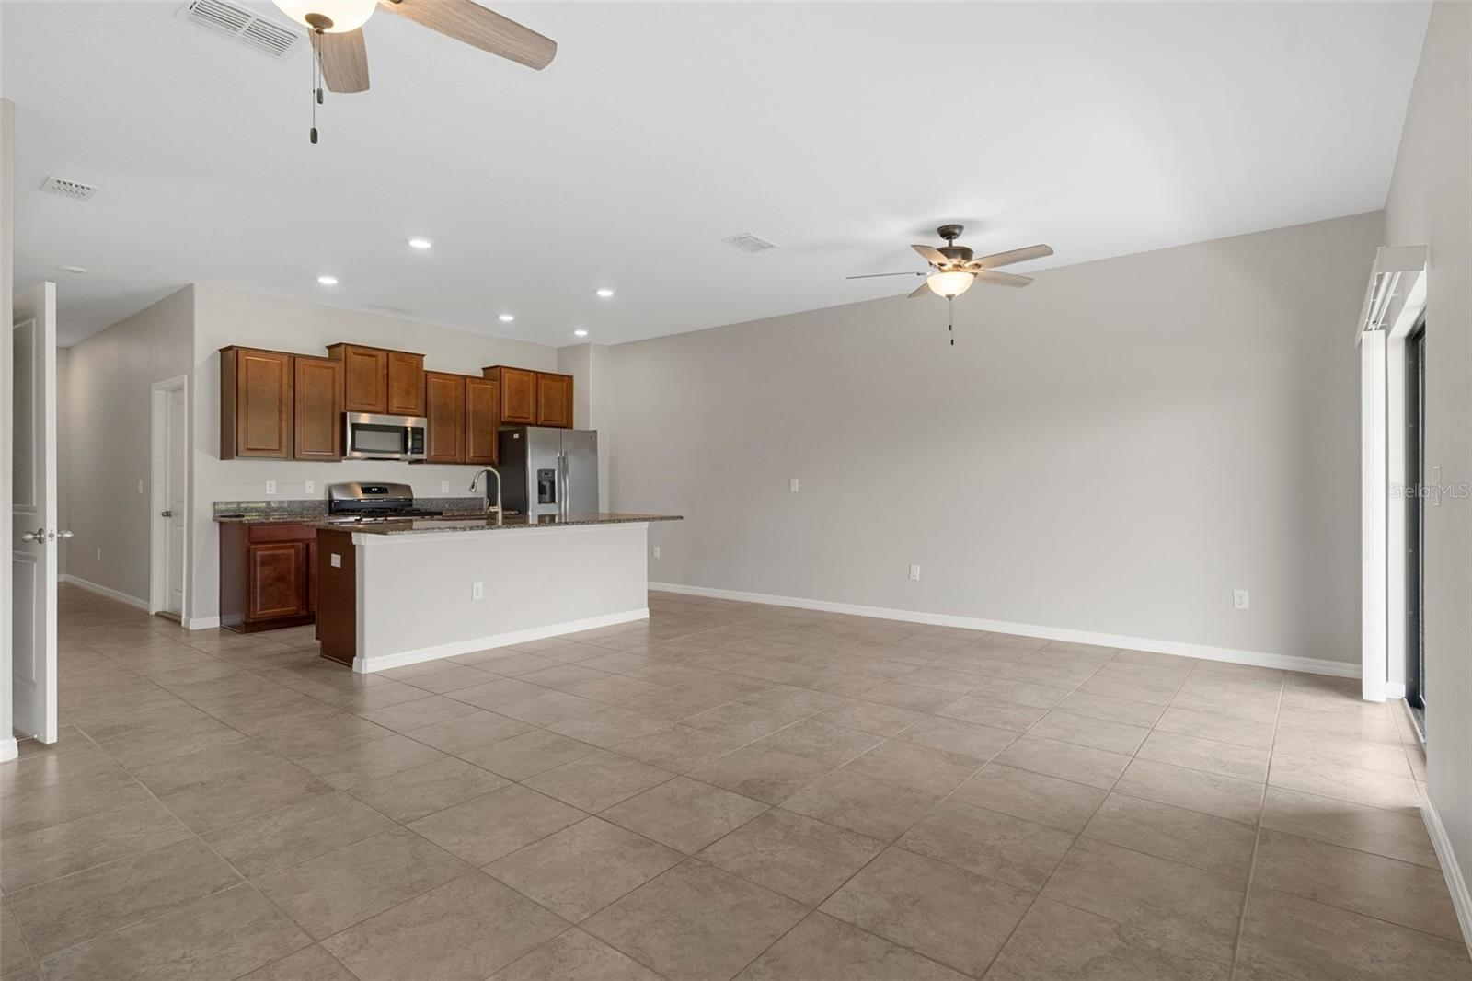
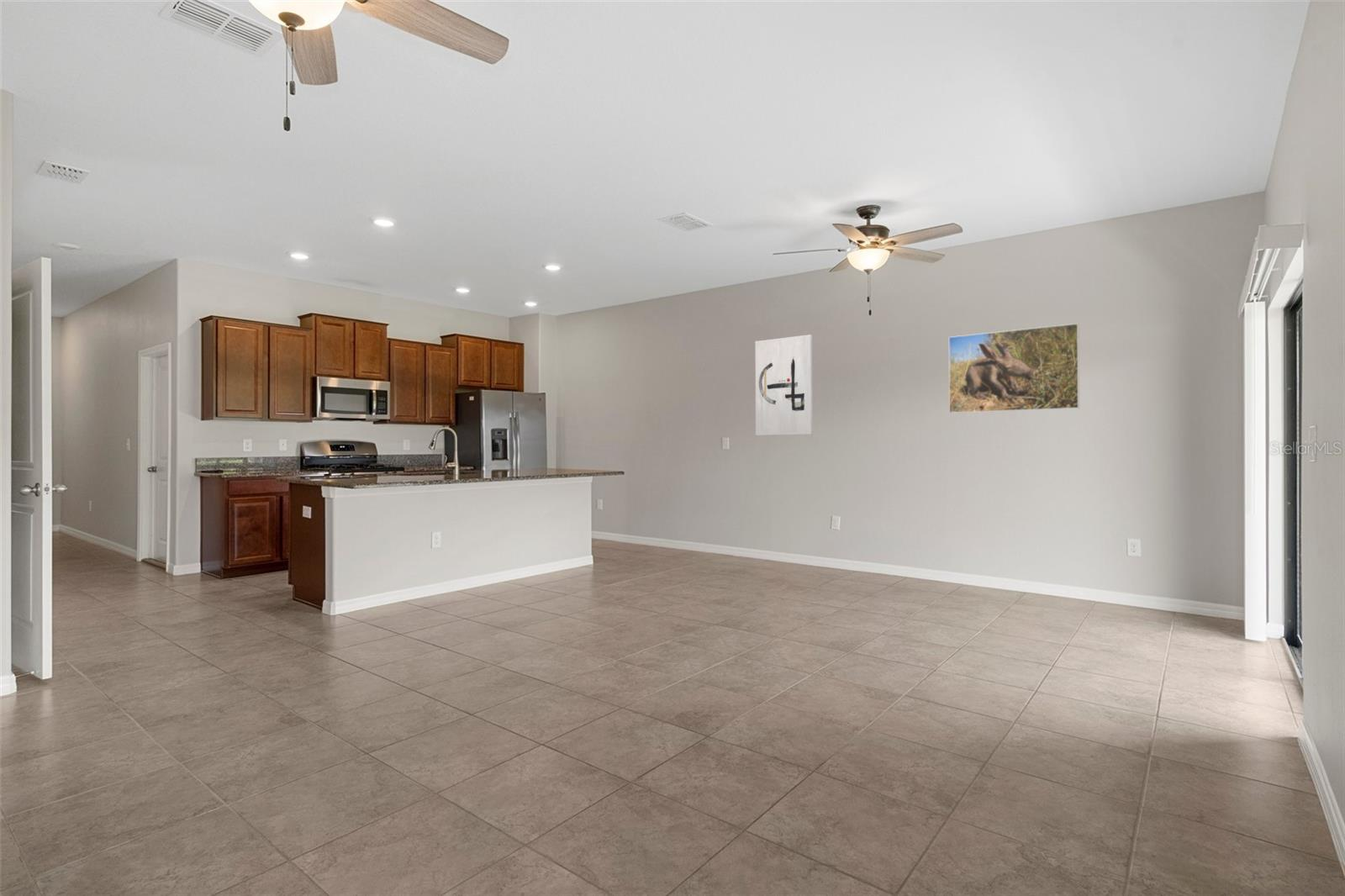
+ wall art (783, 387)
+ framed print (1010, 371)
